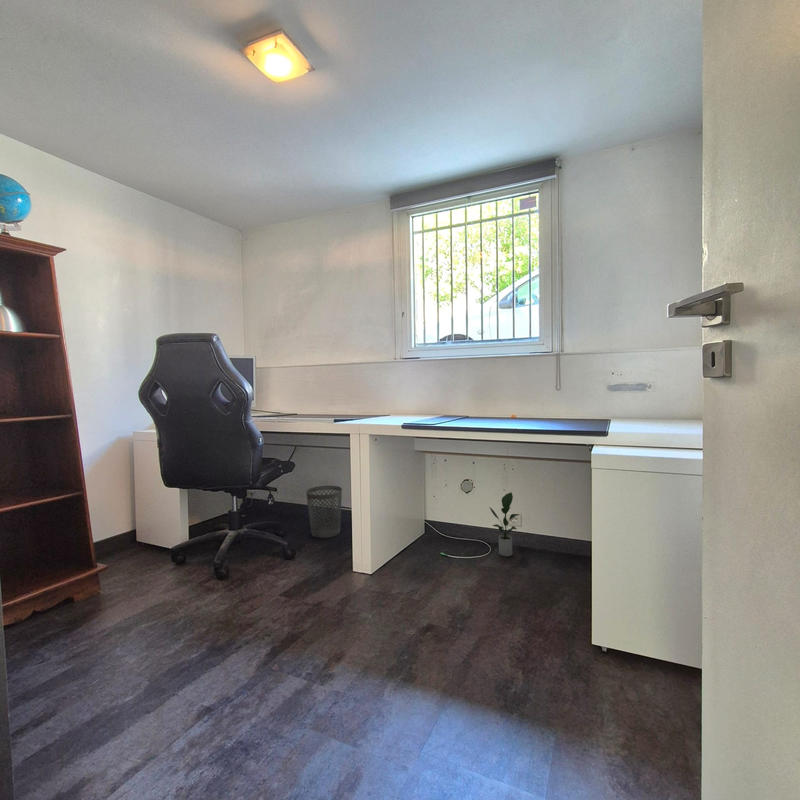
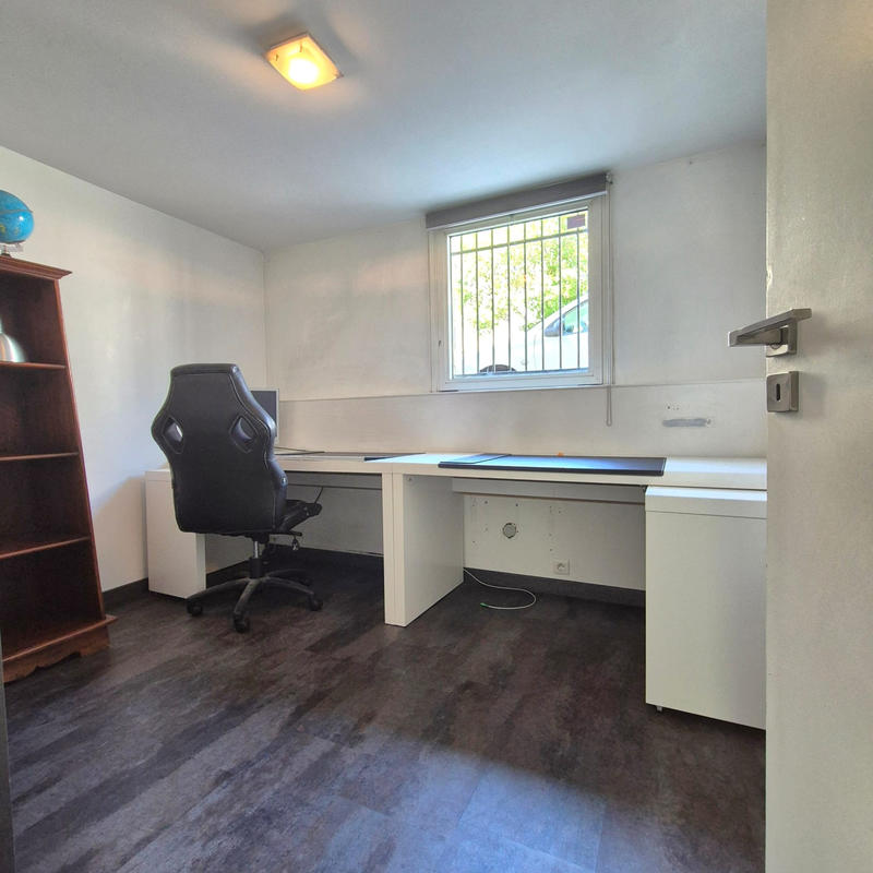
- wastebasket (325, 511)
- potted plant (504, 524)
